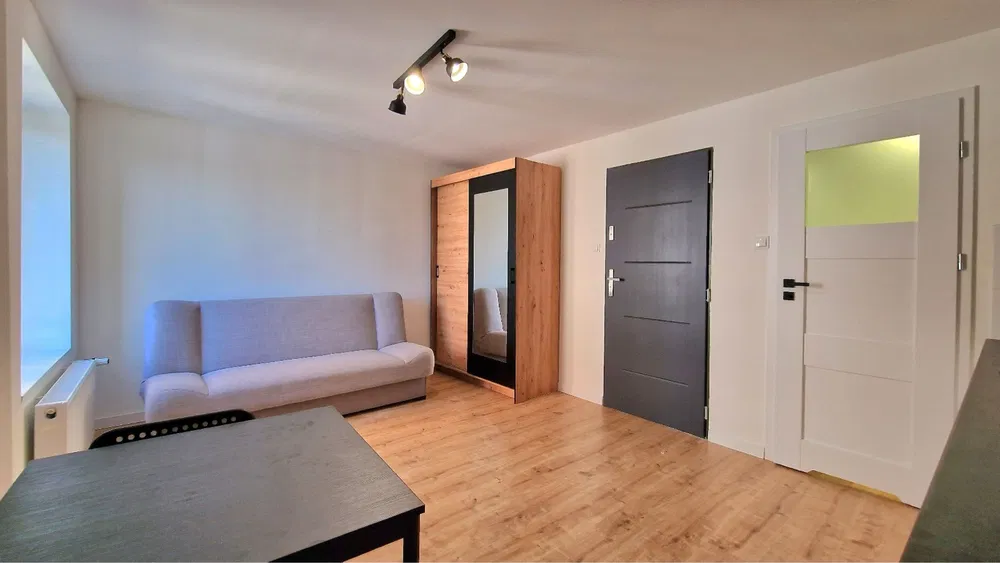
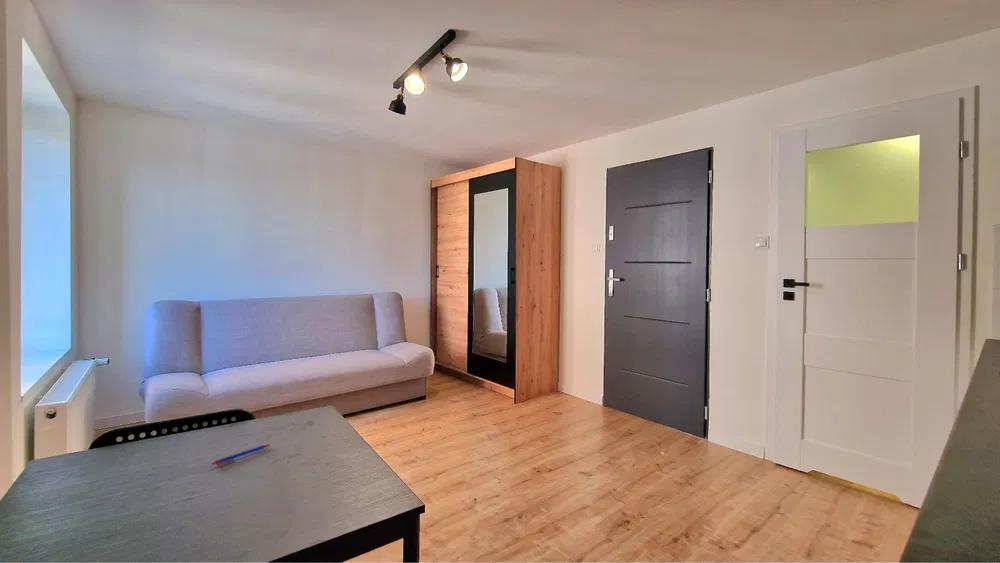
+ pen (243, 453)
